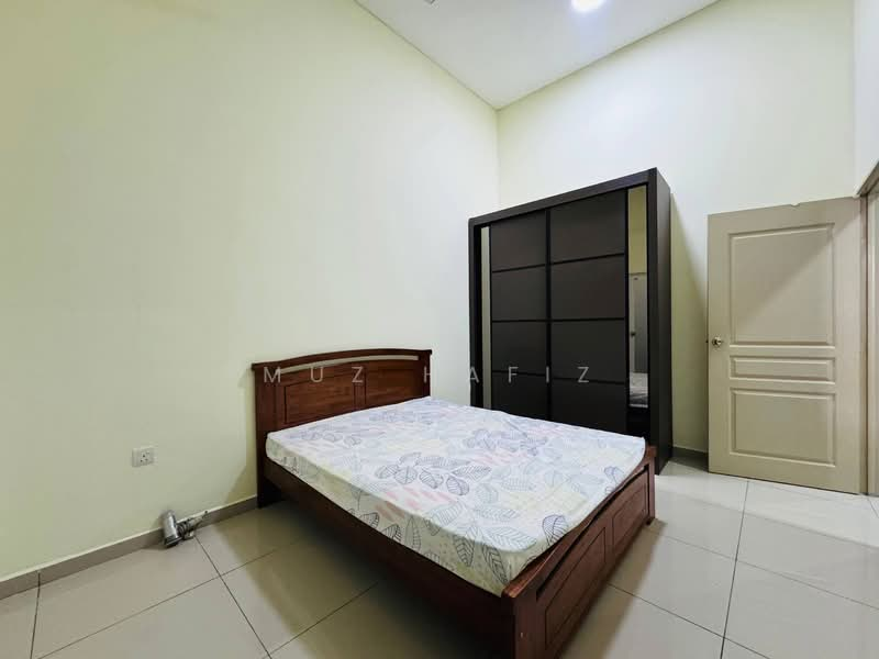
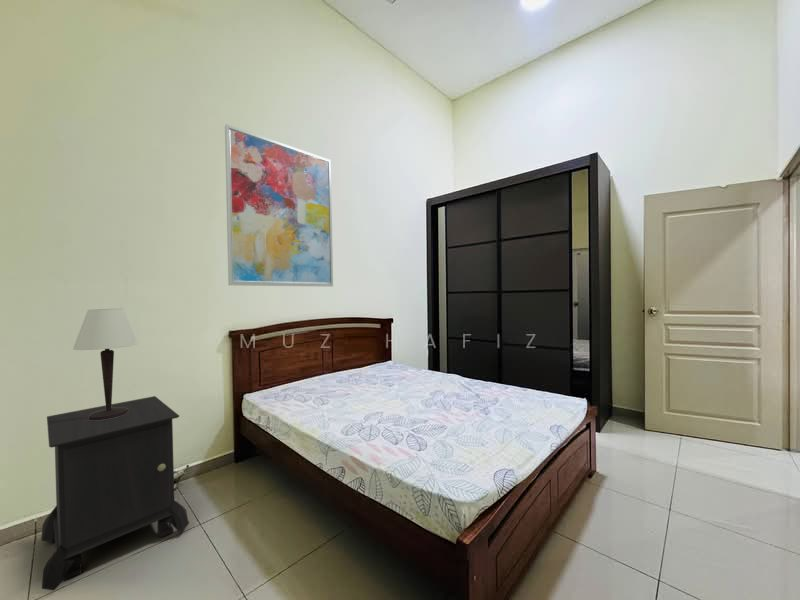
+ nightstand (114, 475)
+ table lamp (107, 361)
+ wall art (285, 215)
